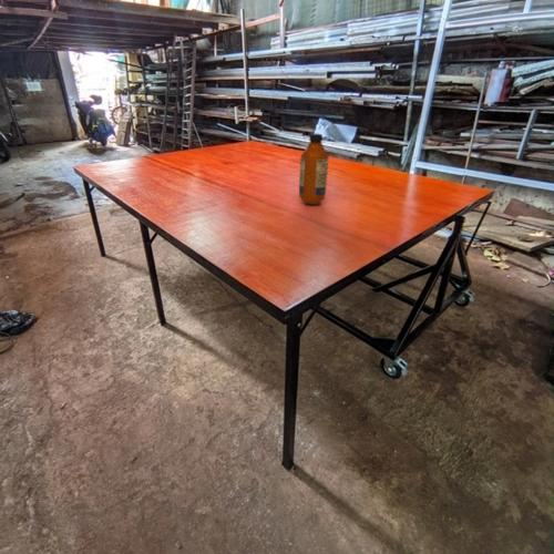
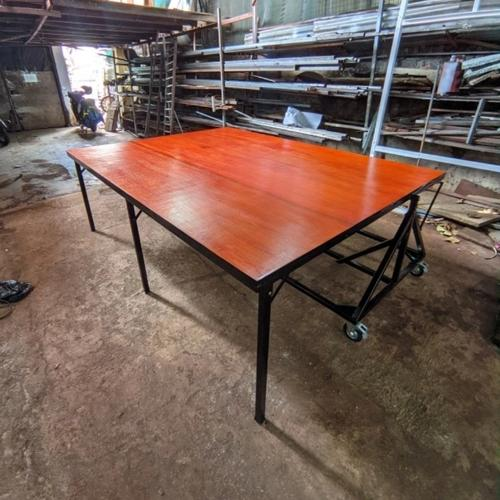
- bottle (314, 170)
